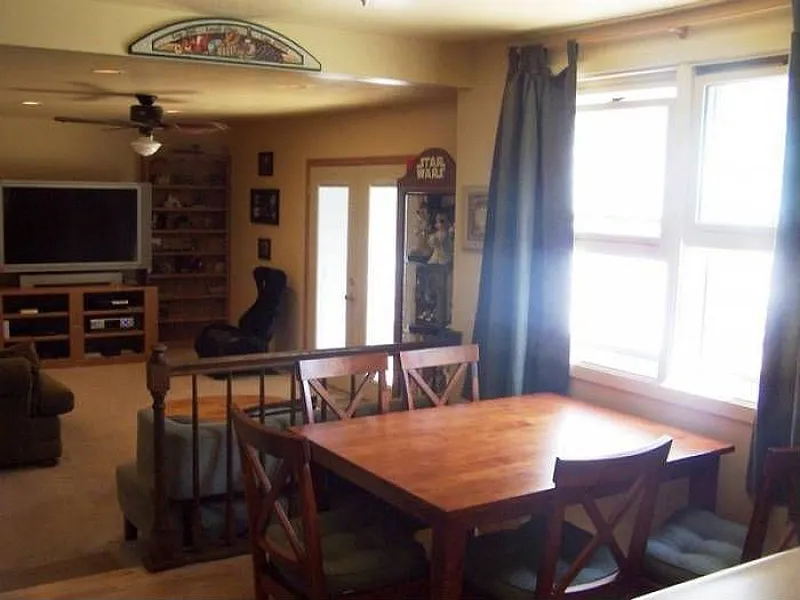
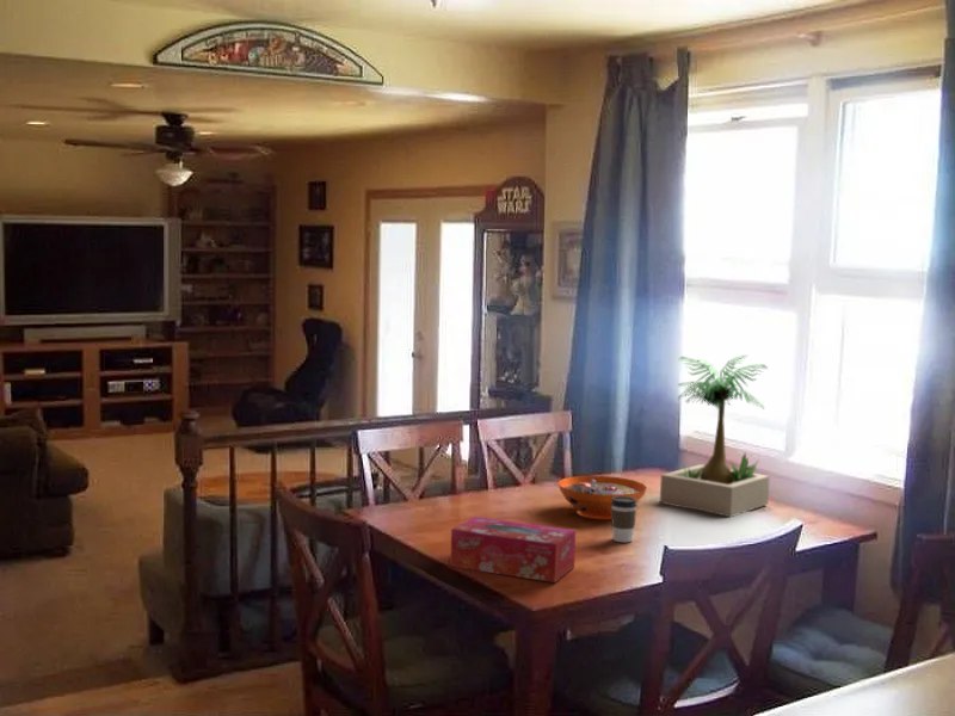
+ potted plant (723, 430)
+ tissue box (513, 548)
+ coffee cup (623, 519)
+ decorative bowl (600, 499)
